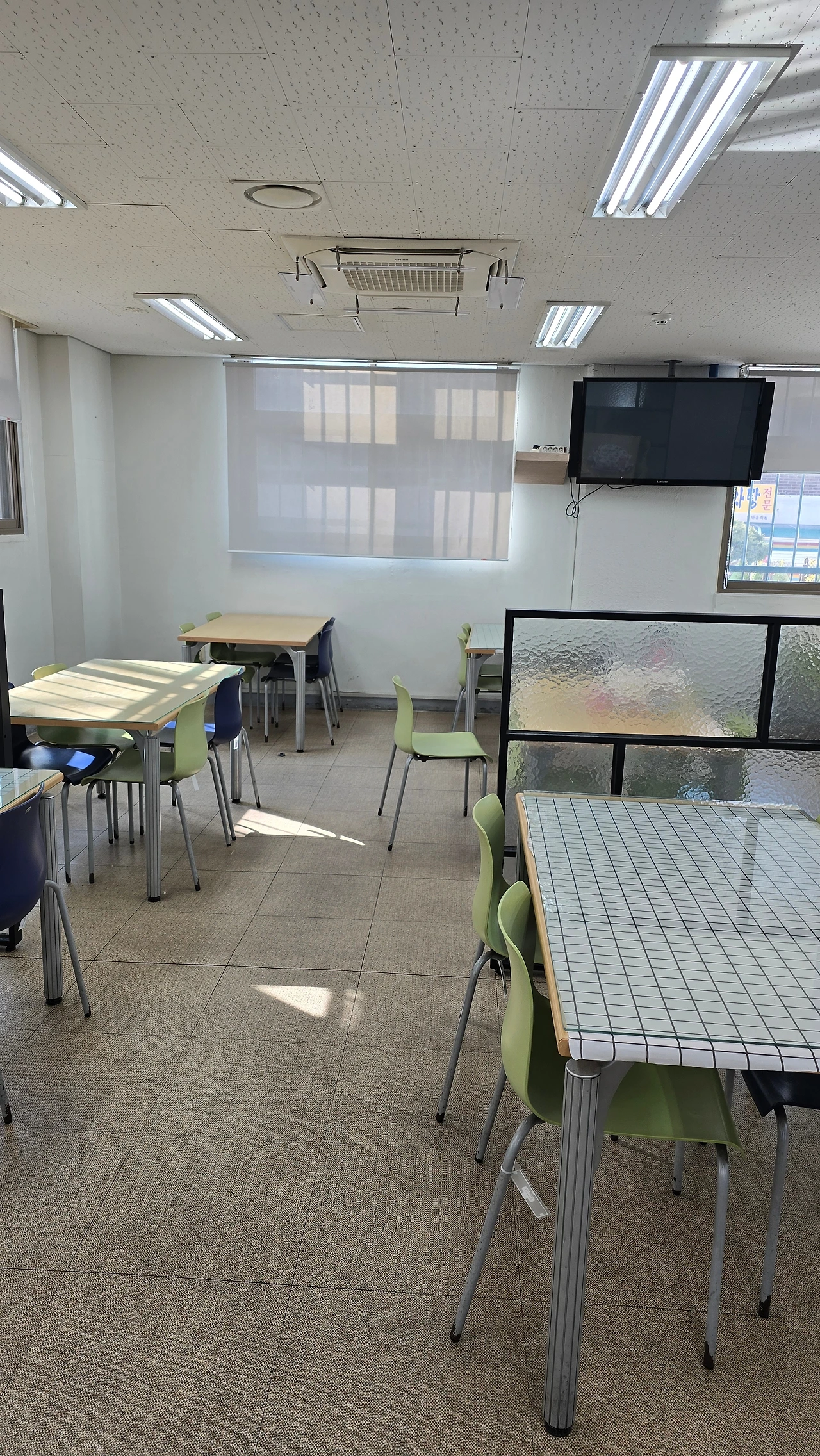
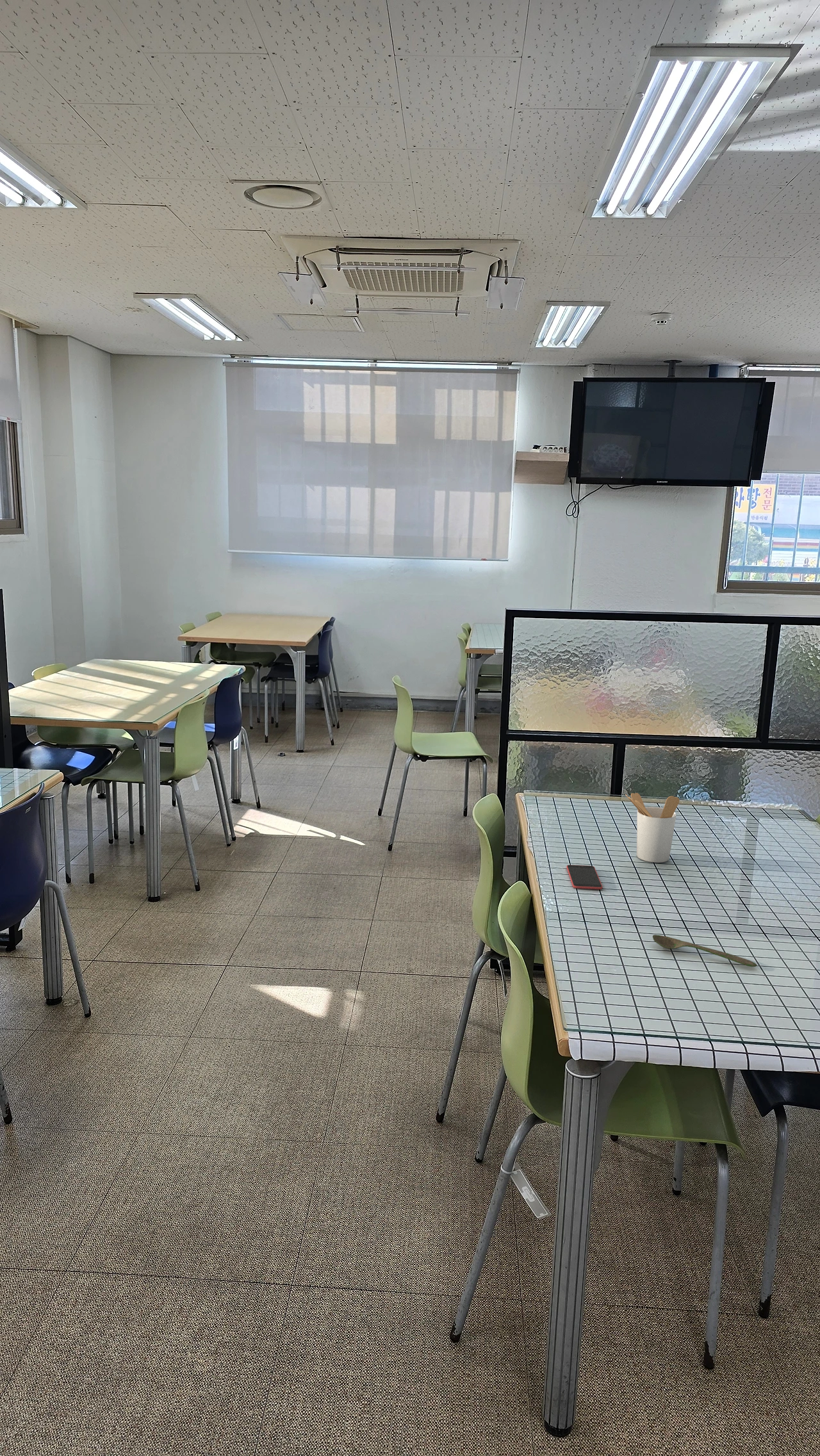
+ spoon (703, 950)
+ smartphone (584, 876)
+ utensil holder (648, 825)
